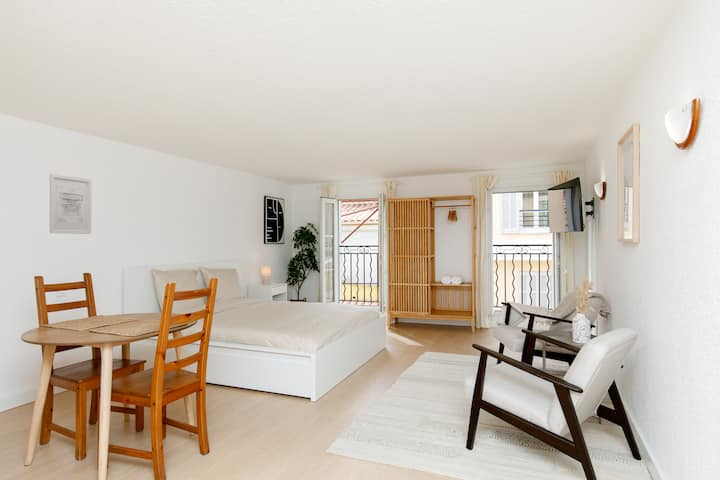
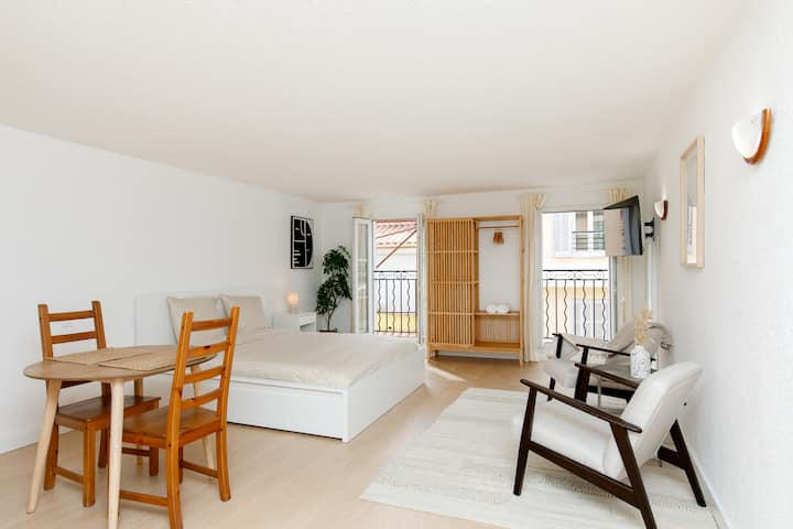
- wall art (71, 205)
